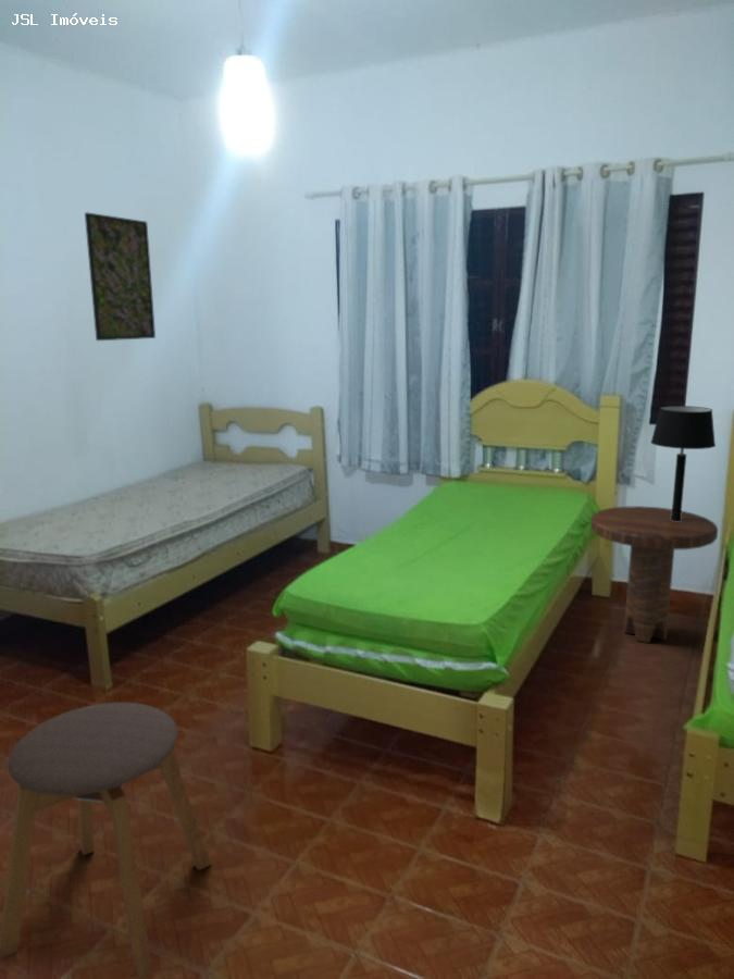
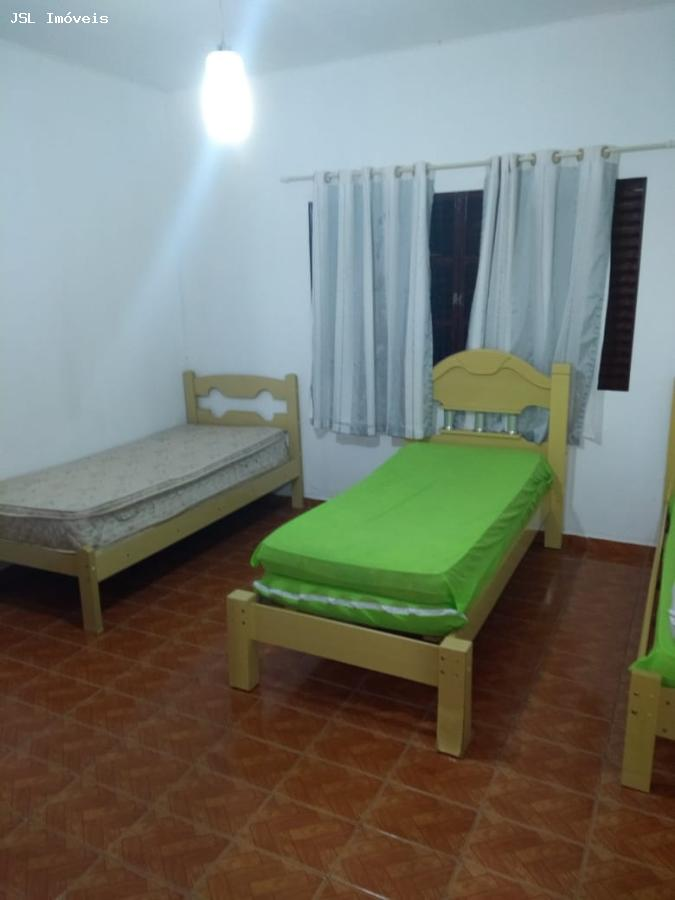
- side table (647, 579)
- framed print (122, 278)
- stool (112, 821)
- table lamp (681, 464)
